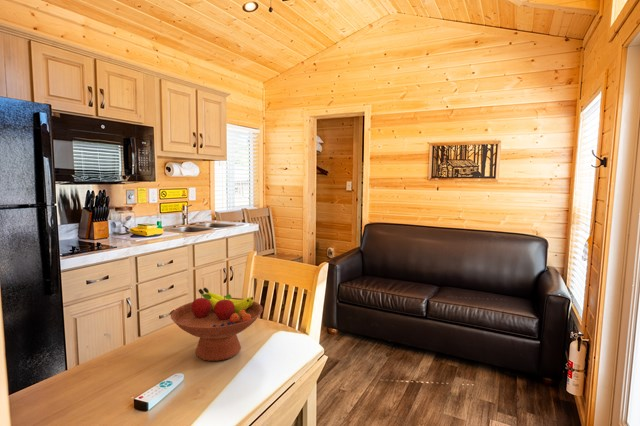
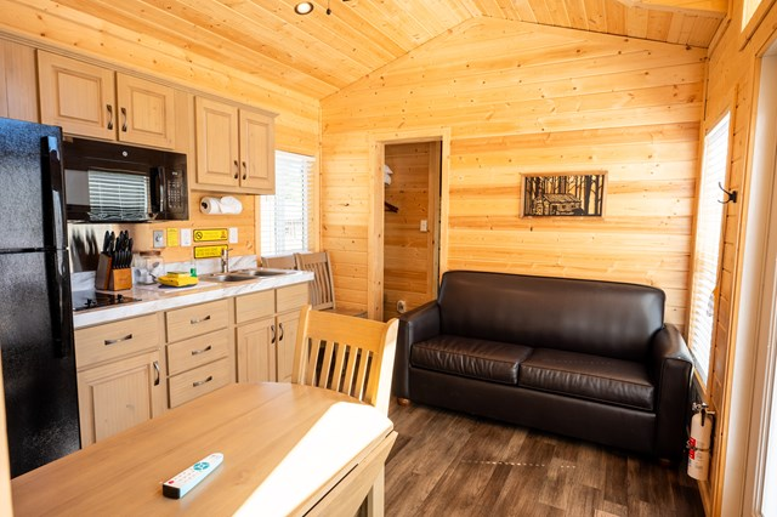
- fruit bowl (218, 323)
